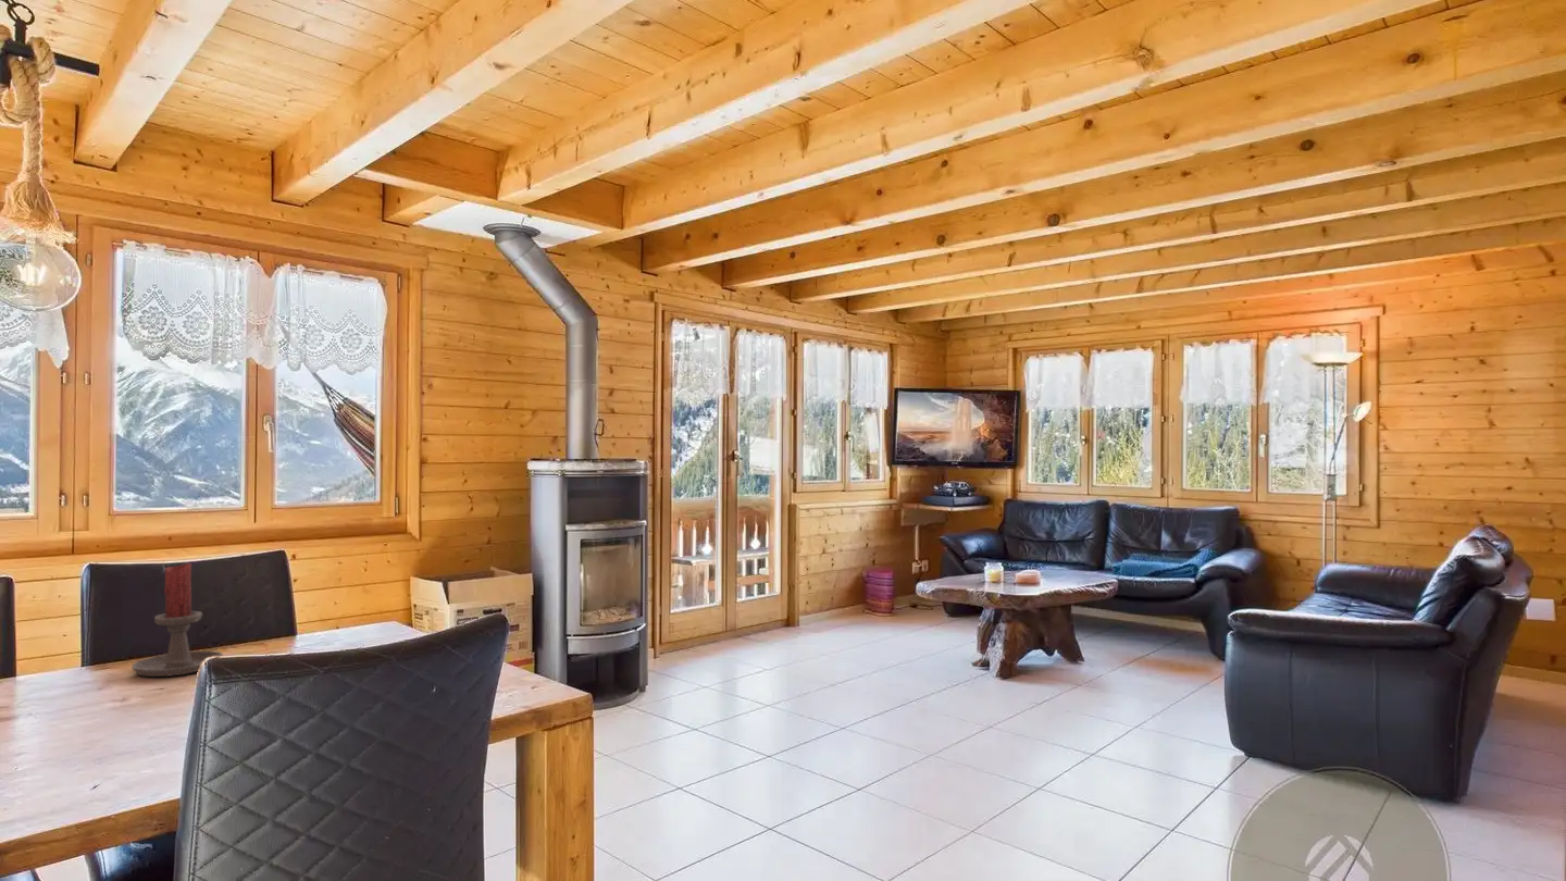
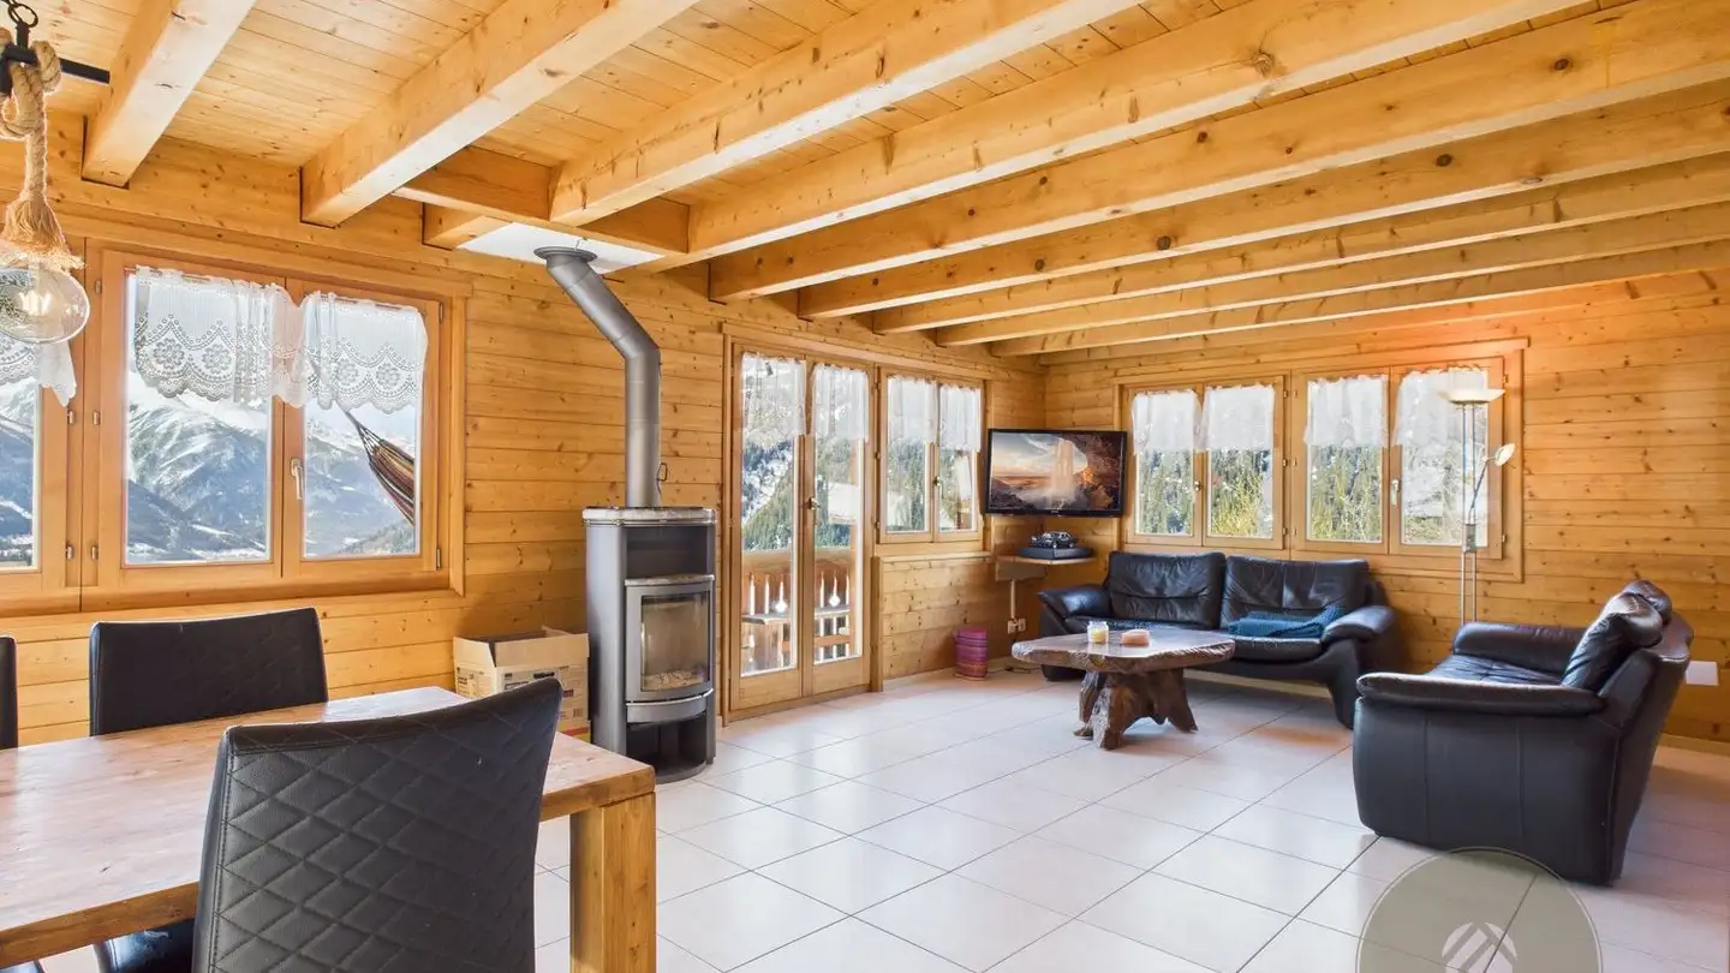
- candle holder (177, 615)
